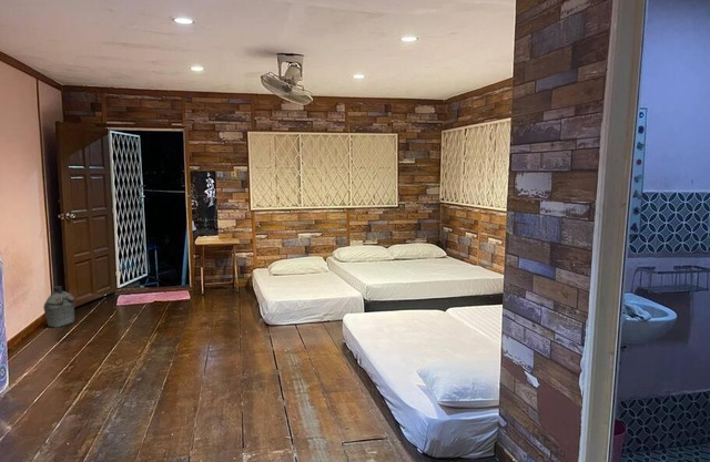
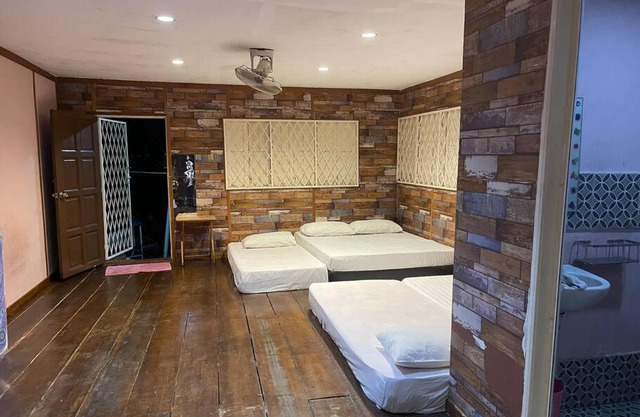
- military canteen (59, 305)
